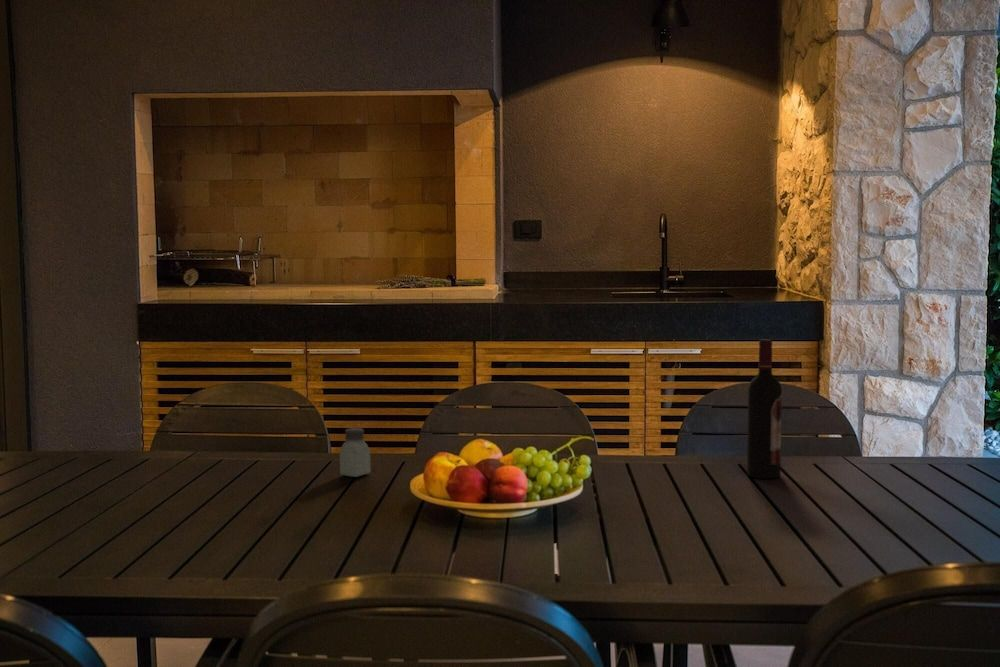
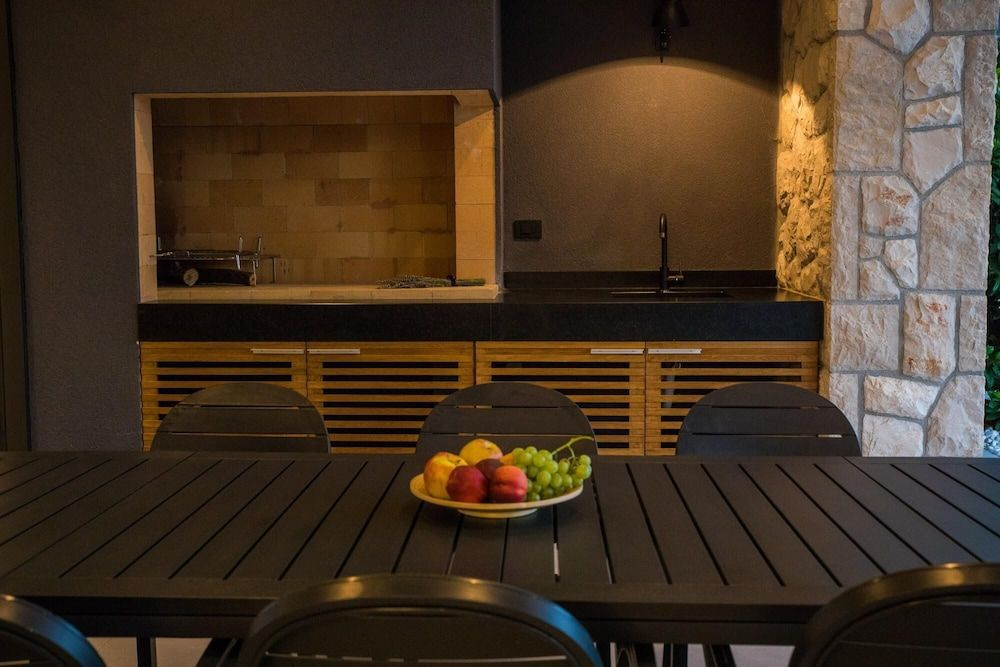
- wine bottle (764, 407)
- saltshaker (355, 451)
